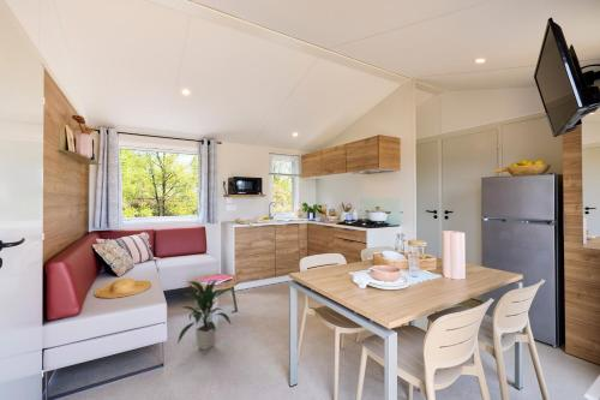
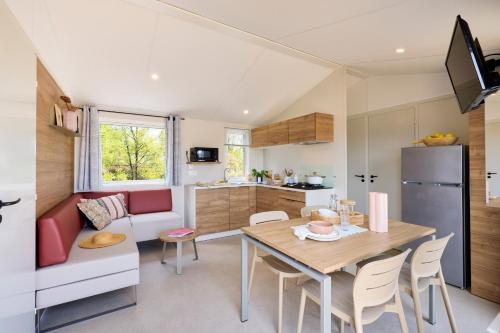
- indoor plant (203, 311)
